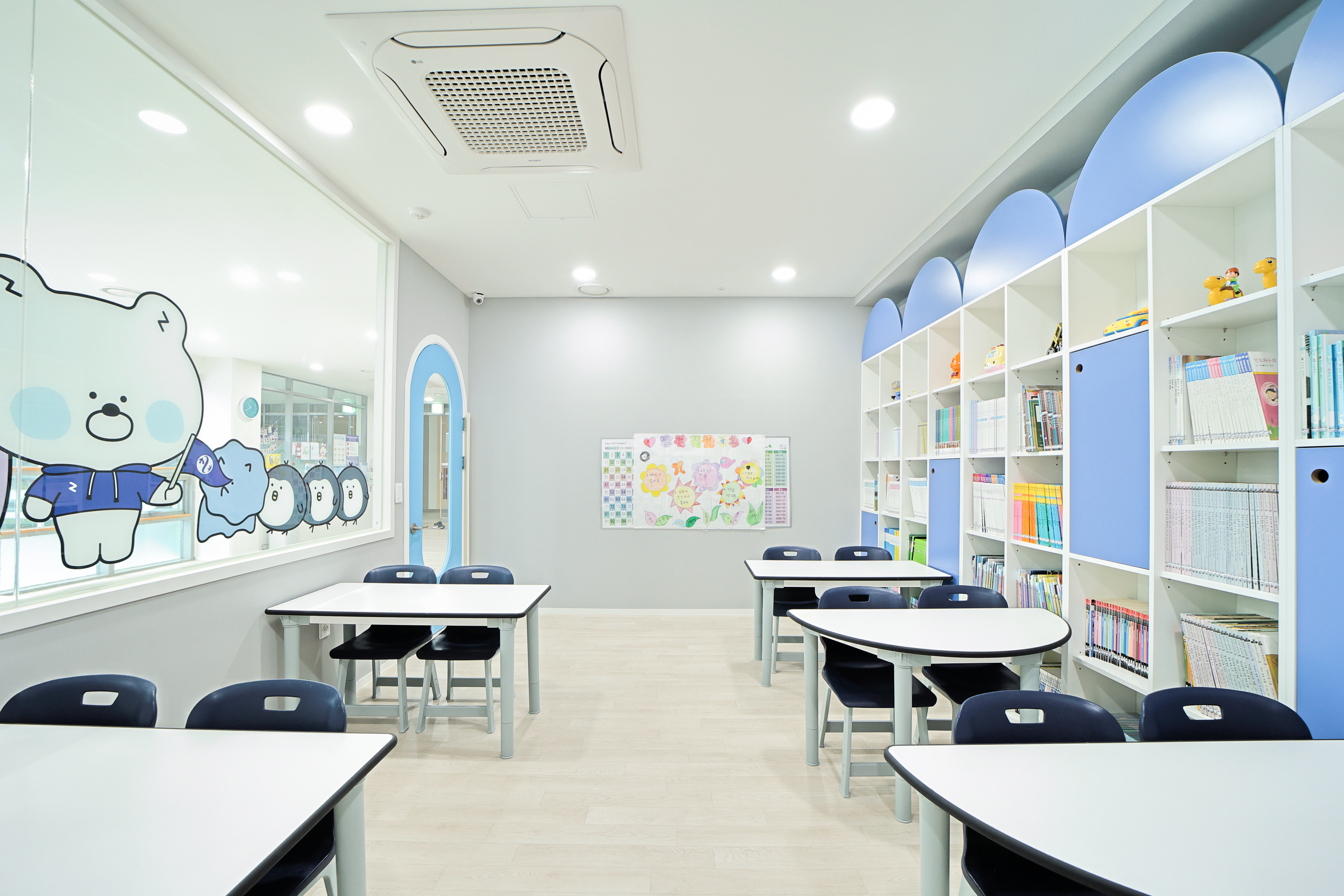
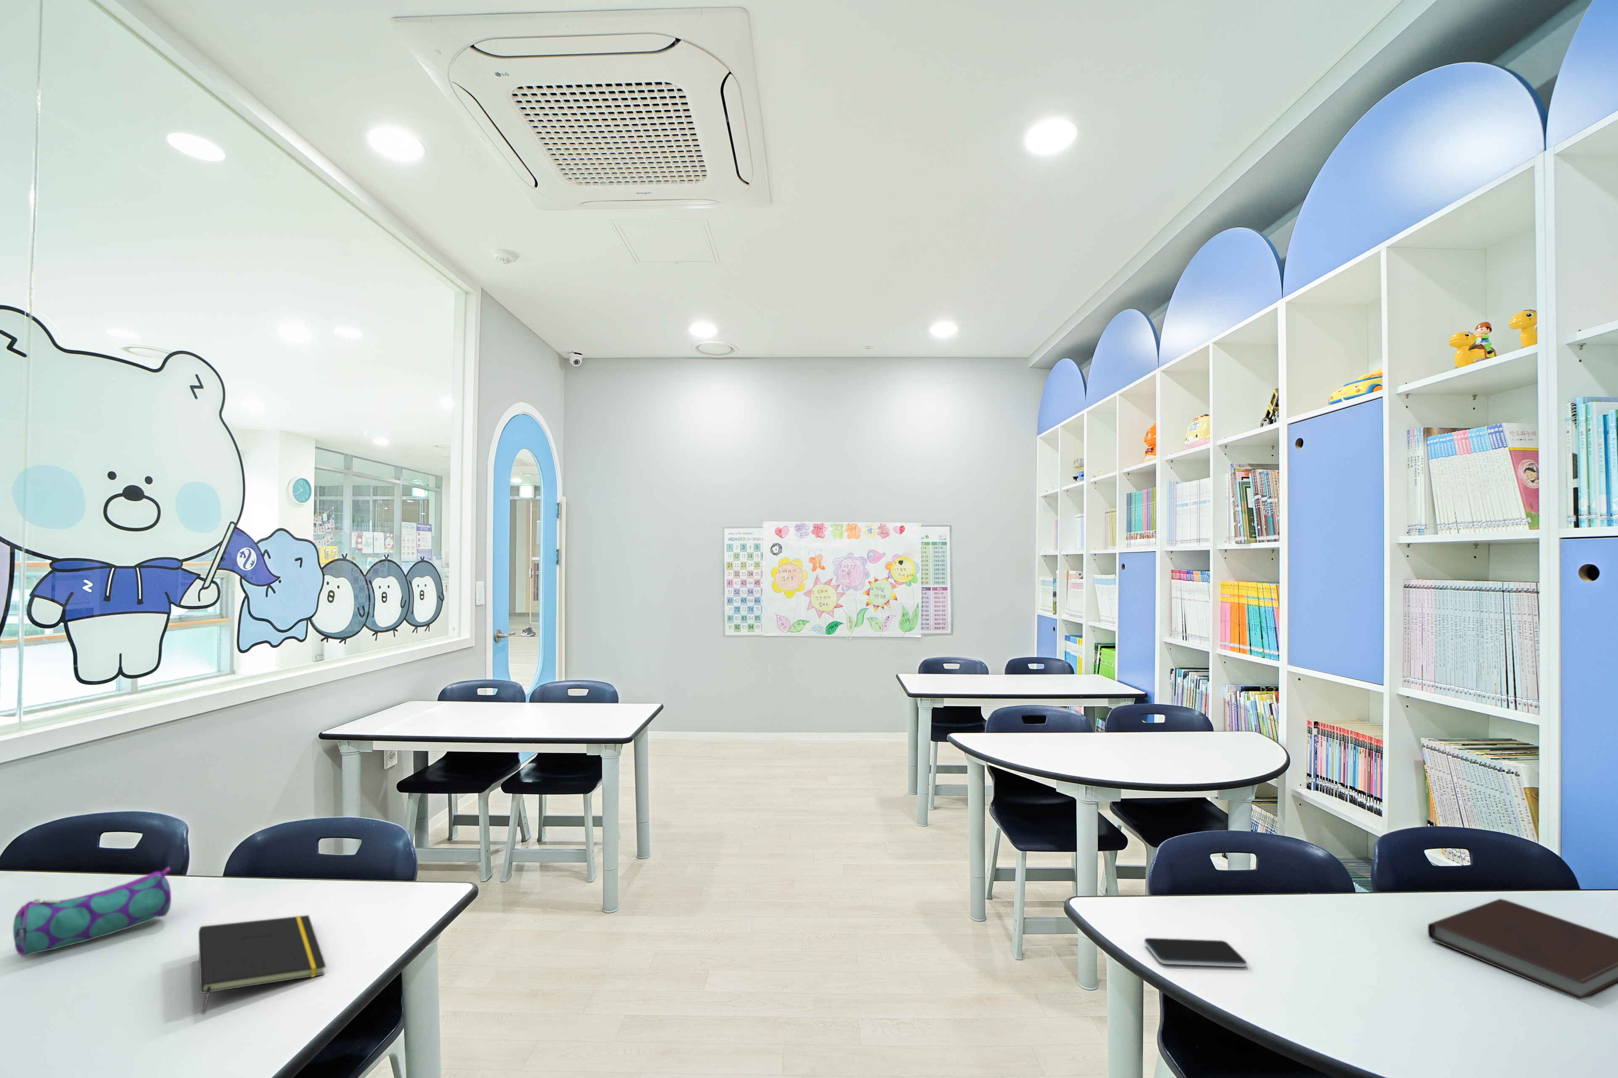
+ notepad (260, 949)
+ notebook (1536, 943)
+ pencil case (96, 911)
+ smartphone (1194, 952)
